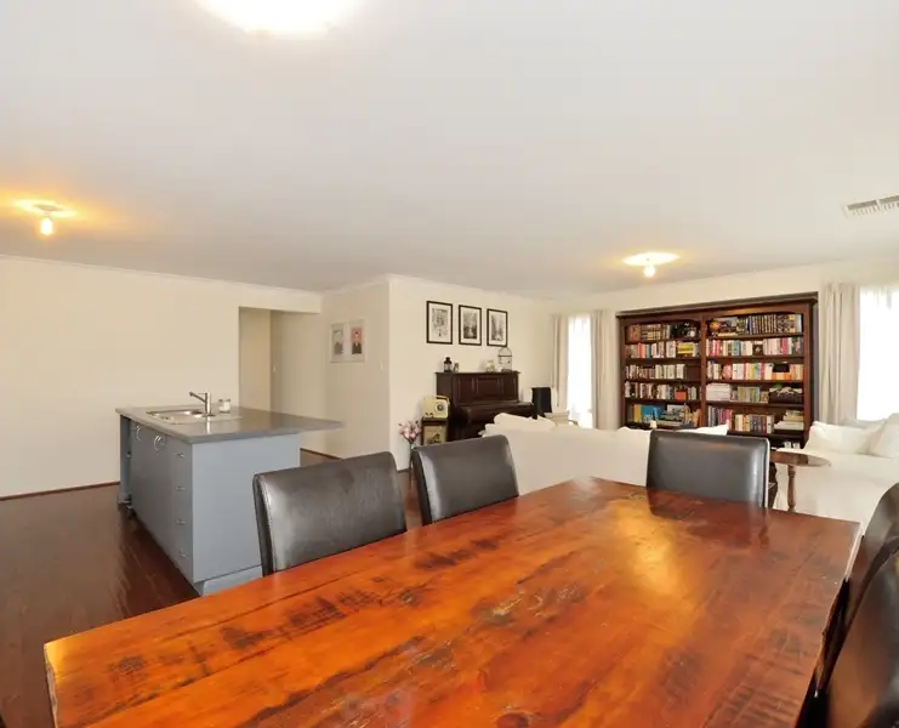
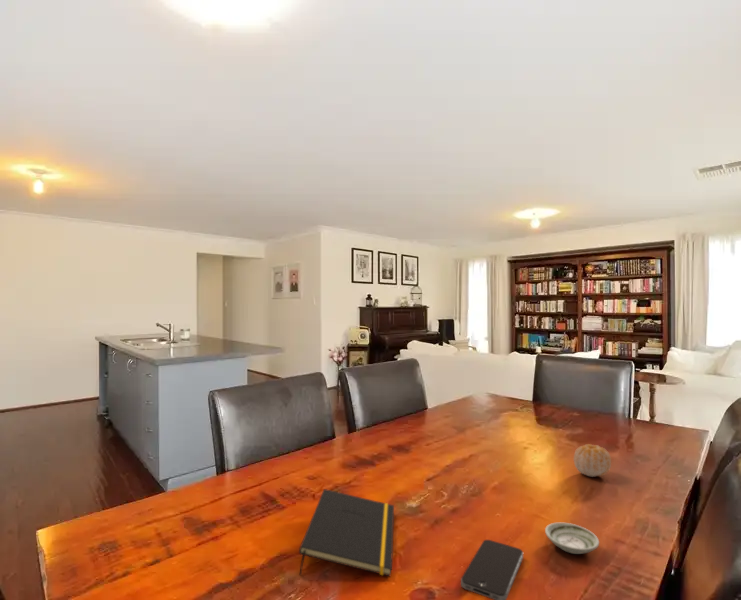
+ fruit (592, 460)
+ saucer (571, 540)
+ notepad (352, 526)
+ smartphone (493, 567)
